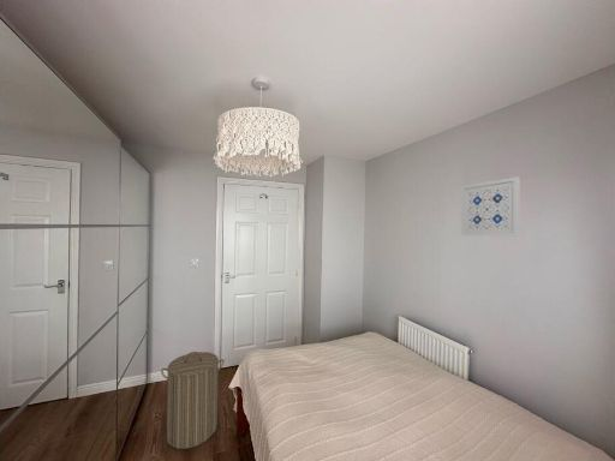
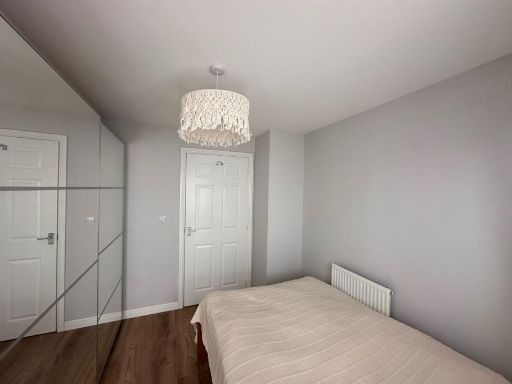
- wall art (488, 209)
- laundry hamper (193, 390)
